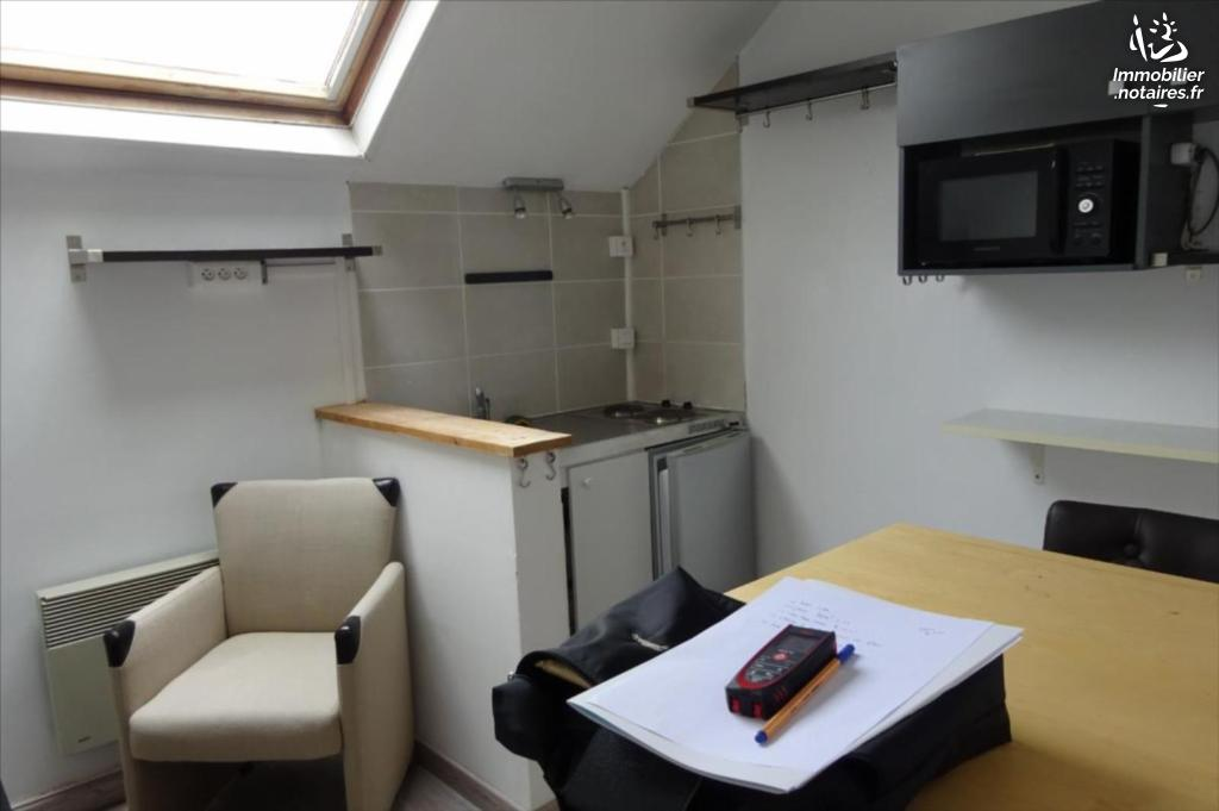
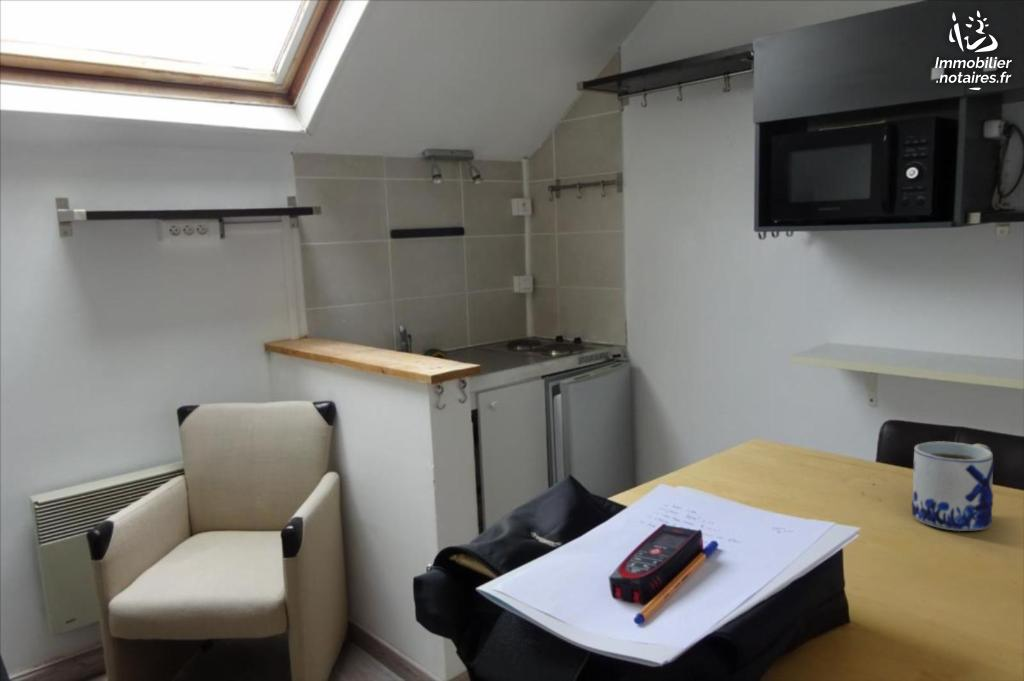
+ mug (956, 482)
